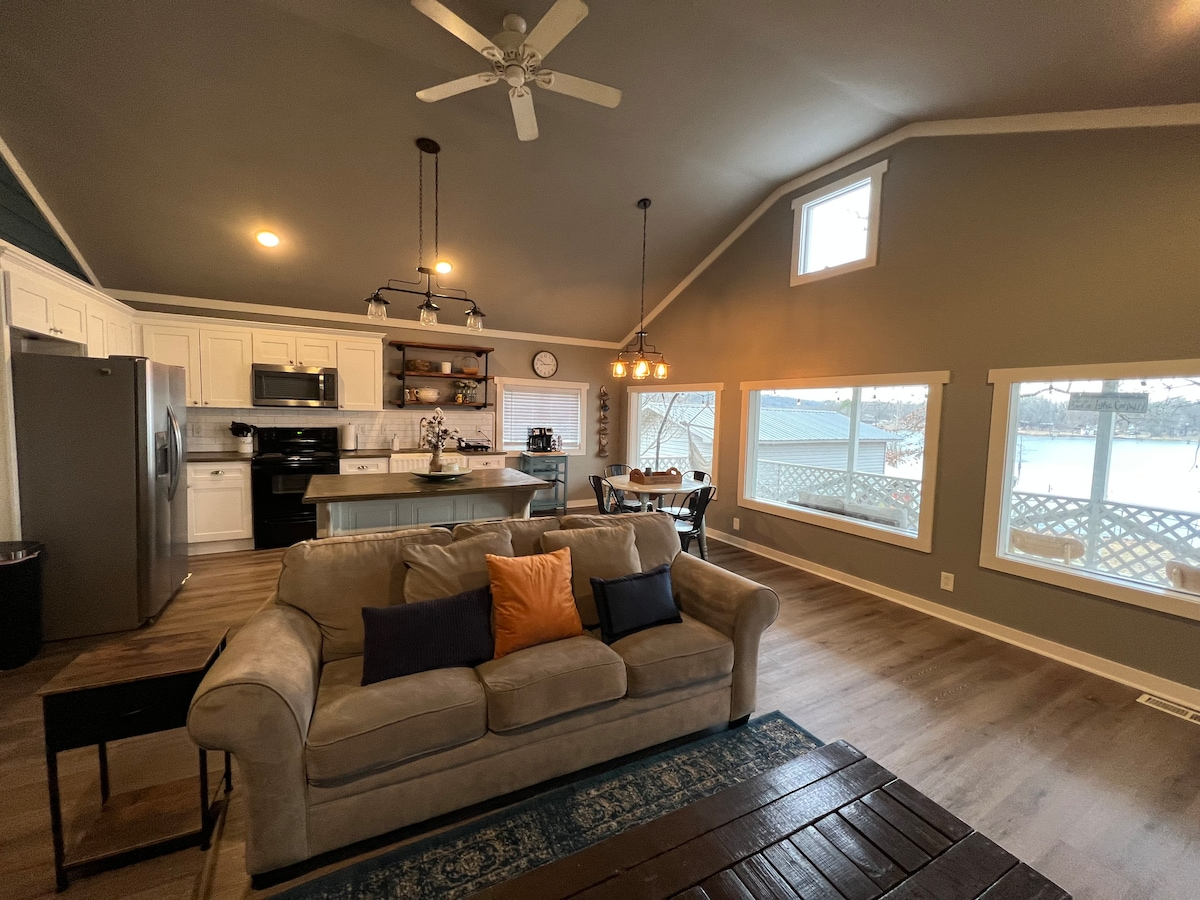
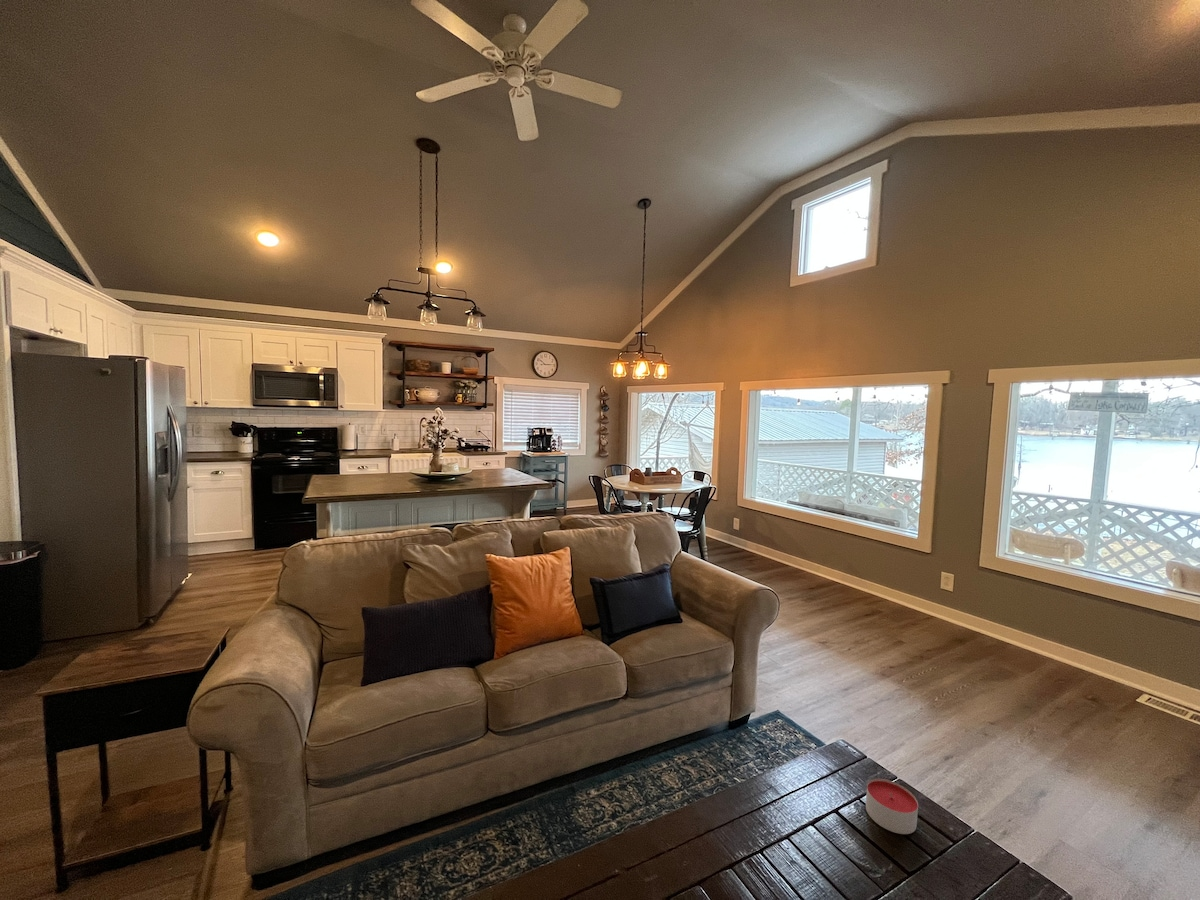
+ candle (891, 804)
